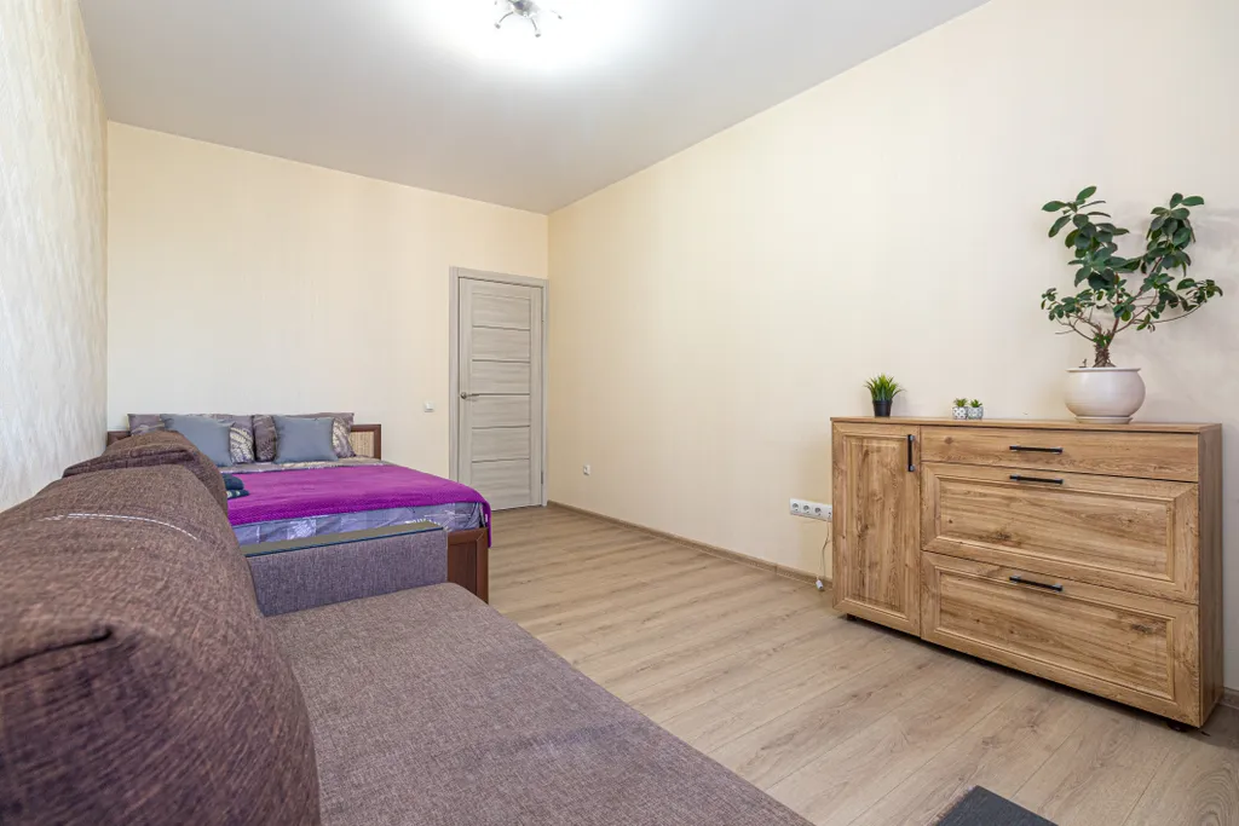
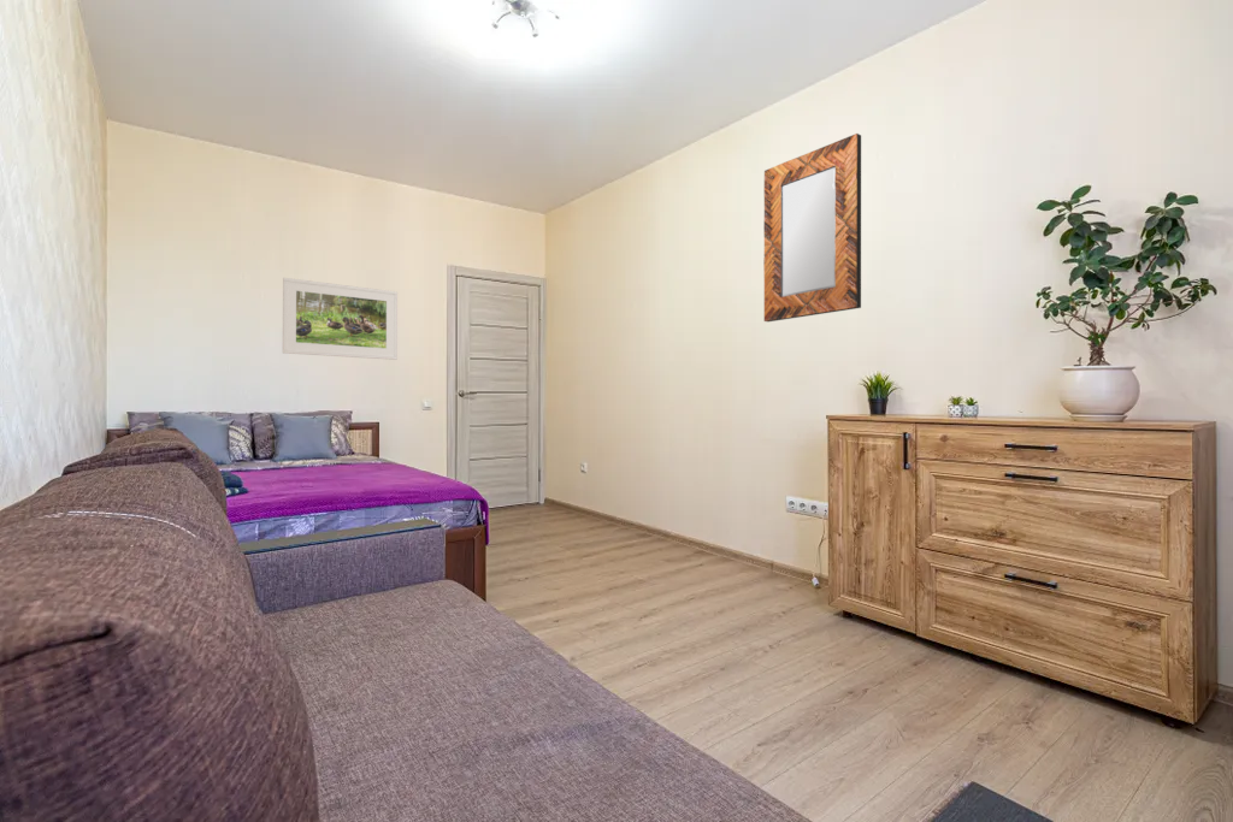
+ home mirror (808, 233)
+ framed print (342, 320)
